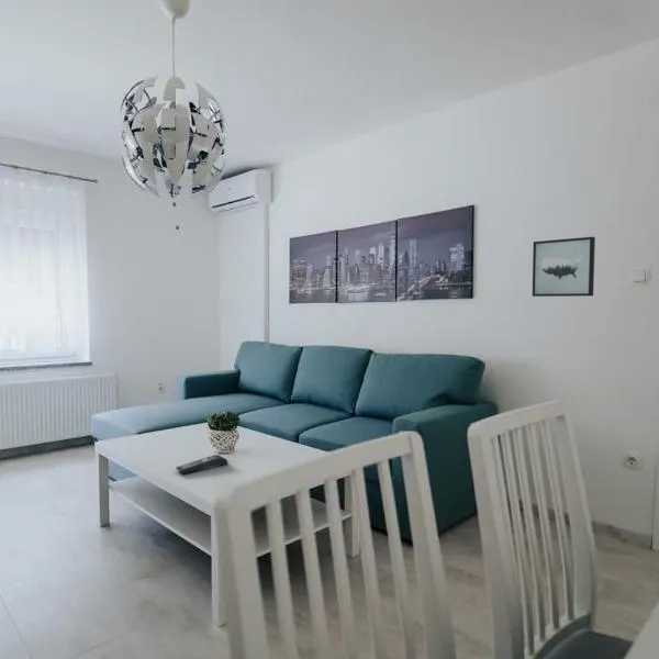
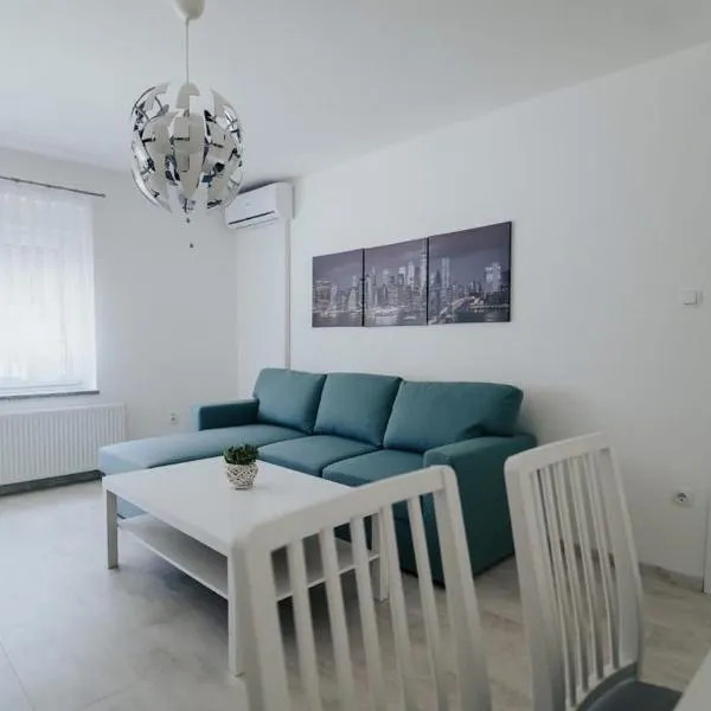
- wall art (562, 268)
- remote control (202, 463)
